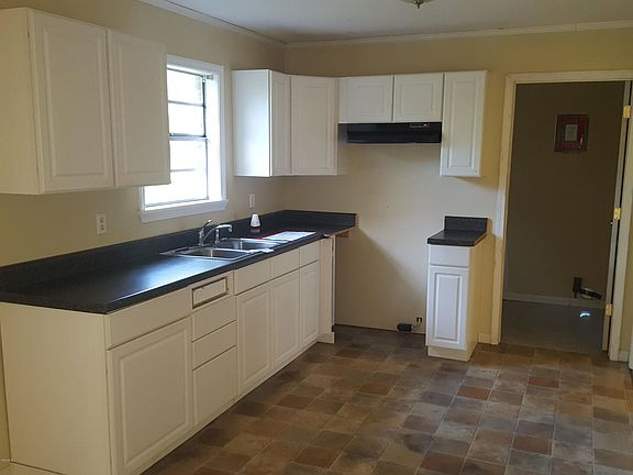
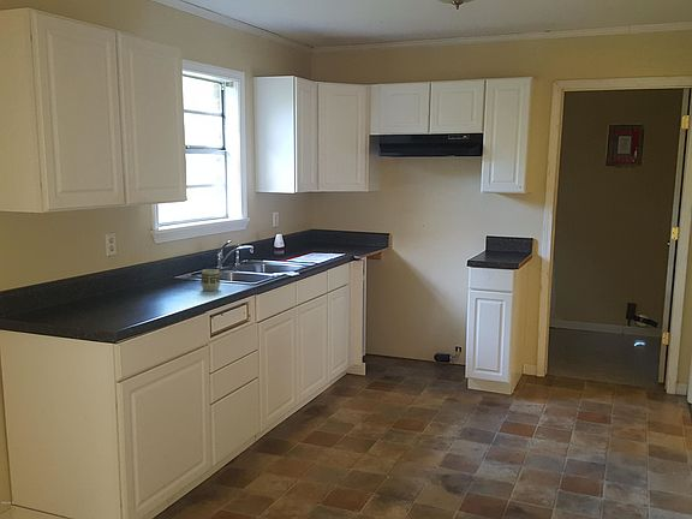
+ cup (210, 280)
